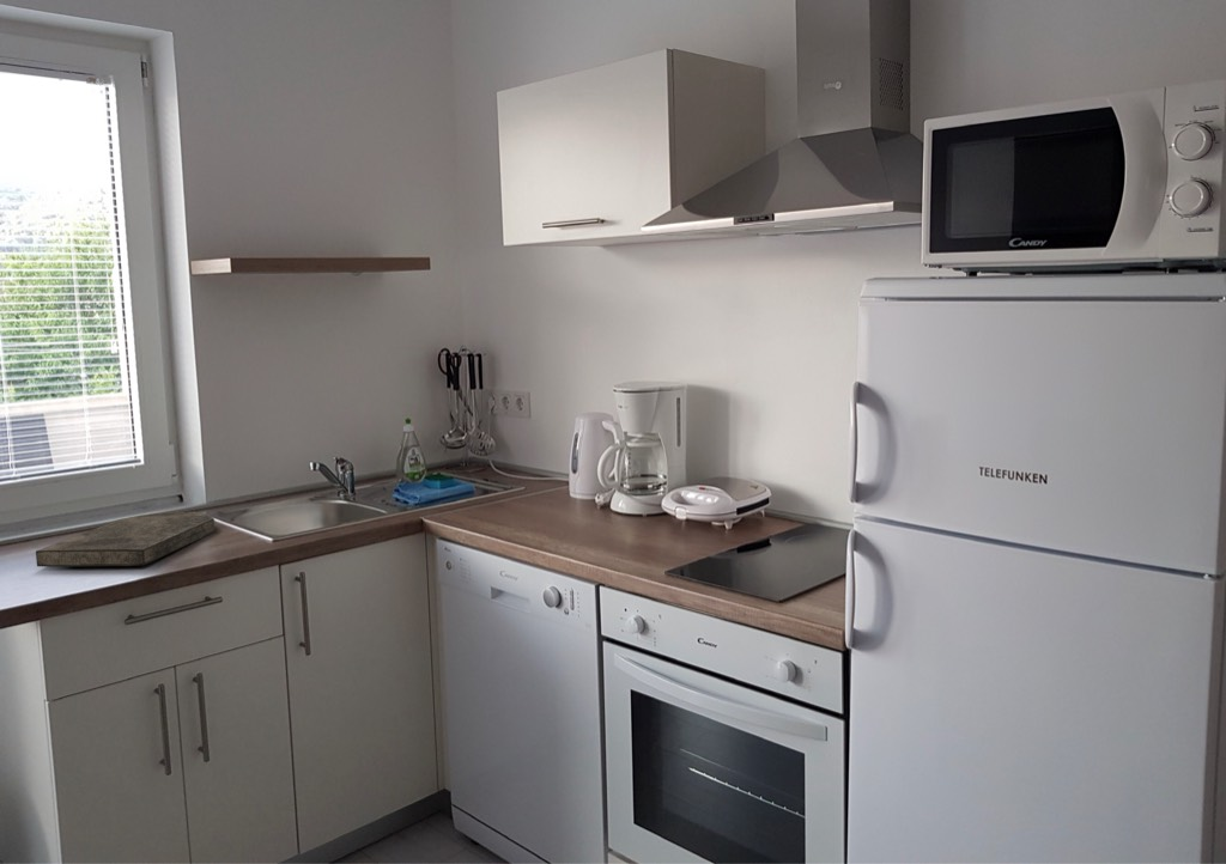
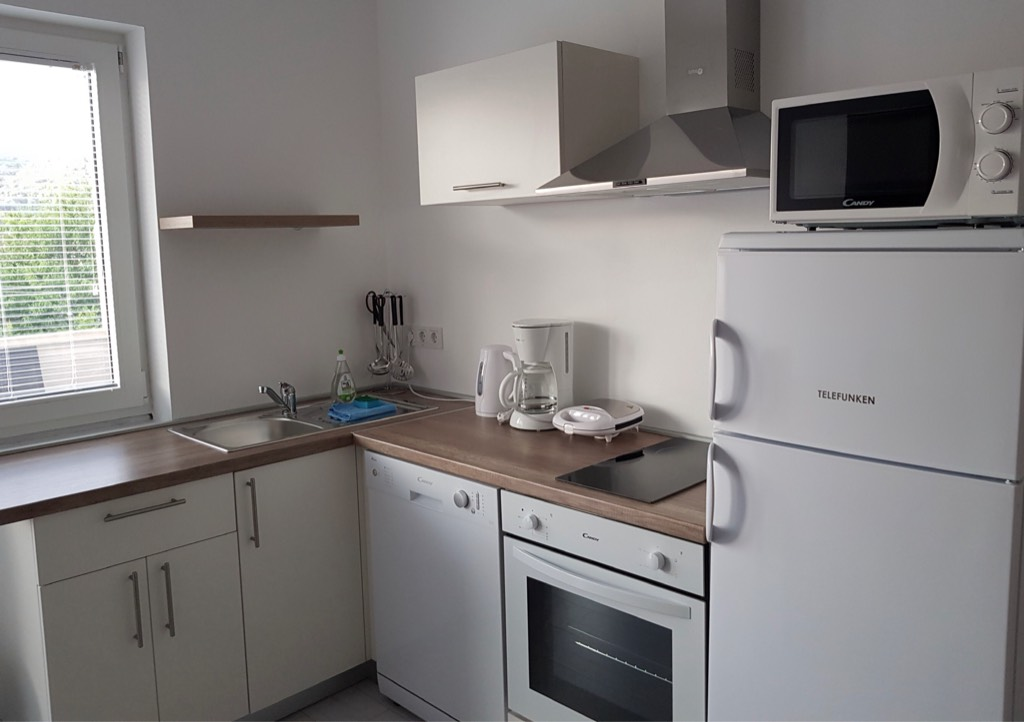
- cutting board (140, 536)
